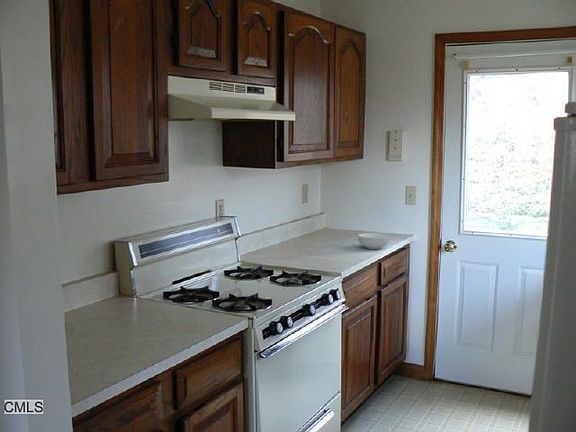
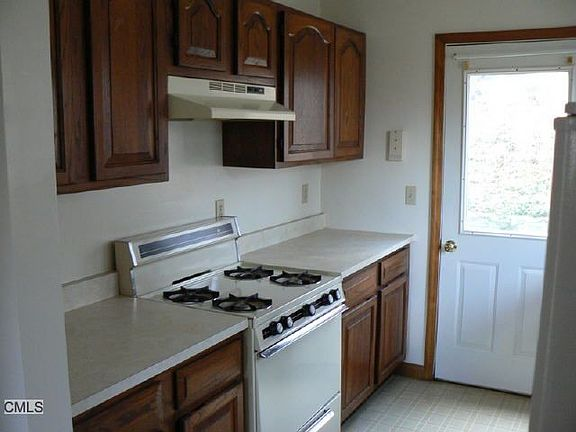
- cereal bowl (373, 241)
